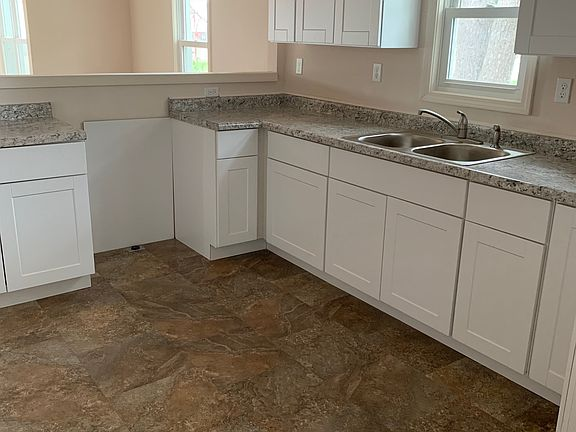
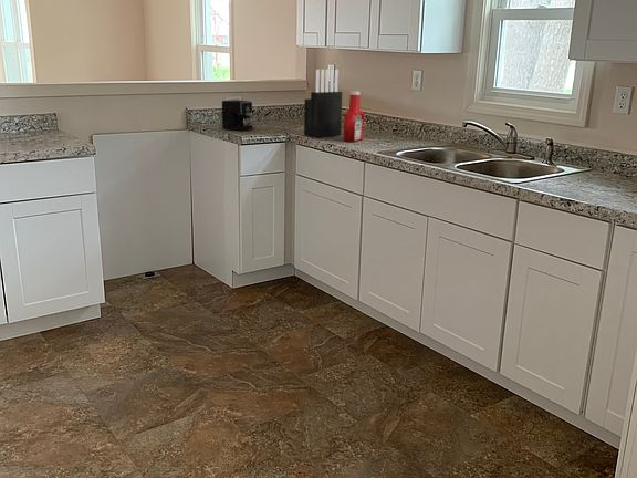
+ coffee maker (244, 113)
+ soap bottle (354, 115)
+ knife block (322, 102)
